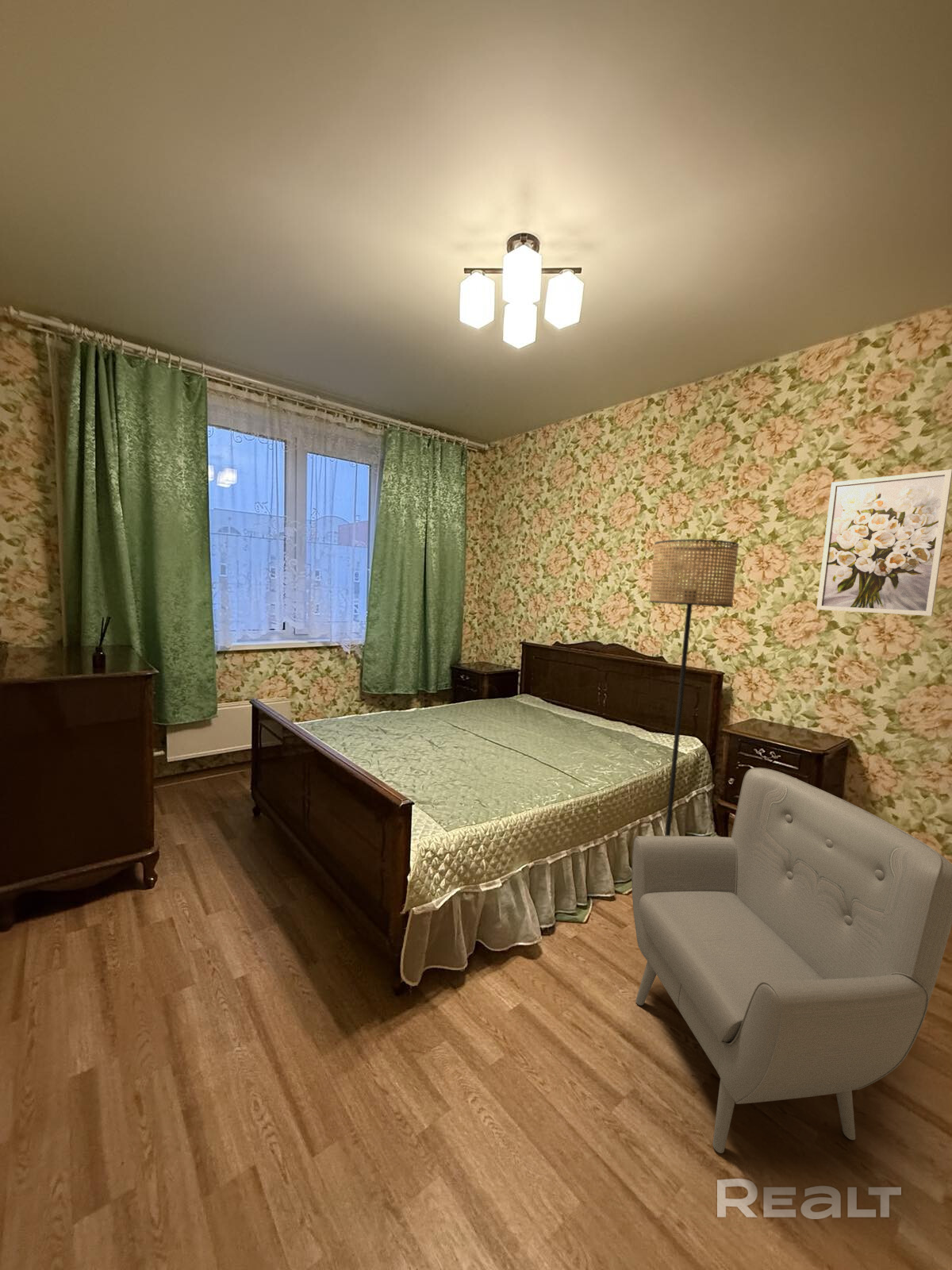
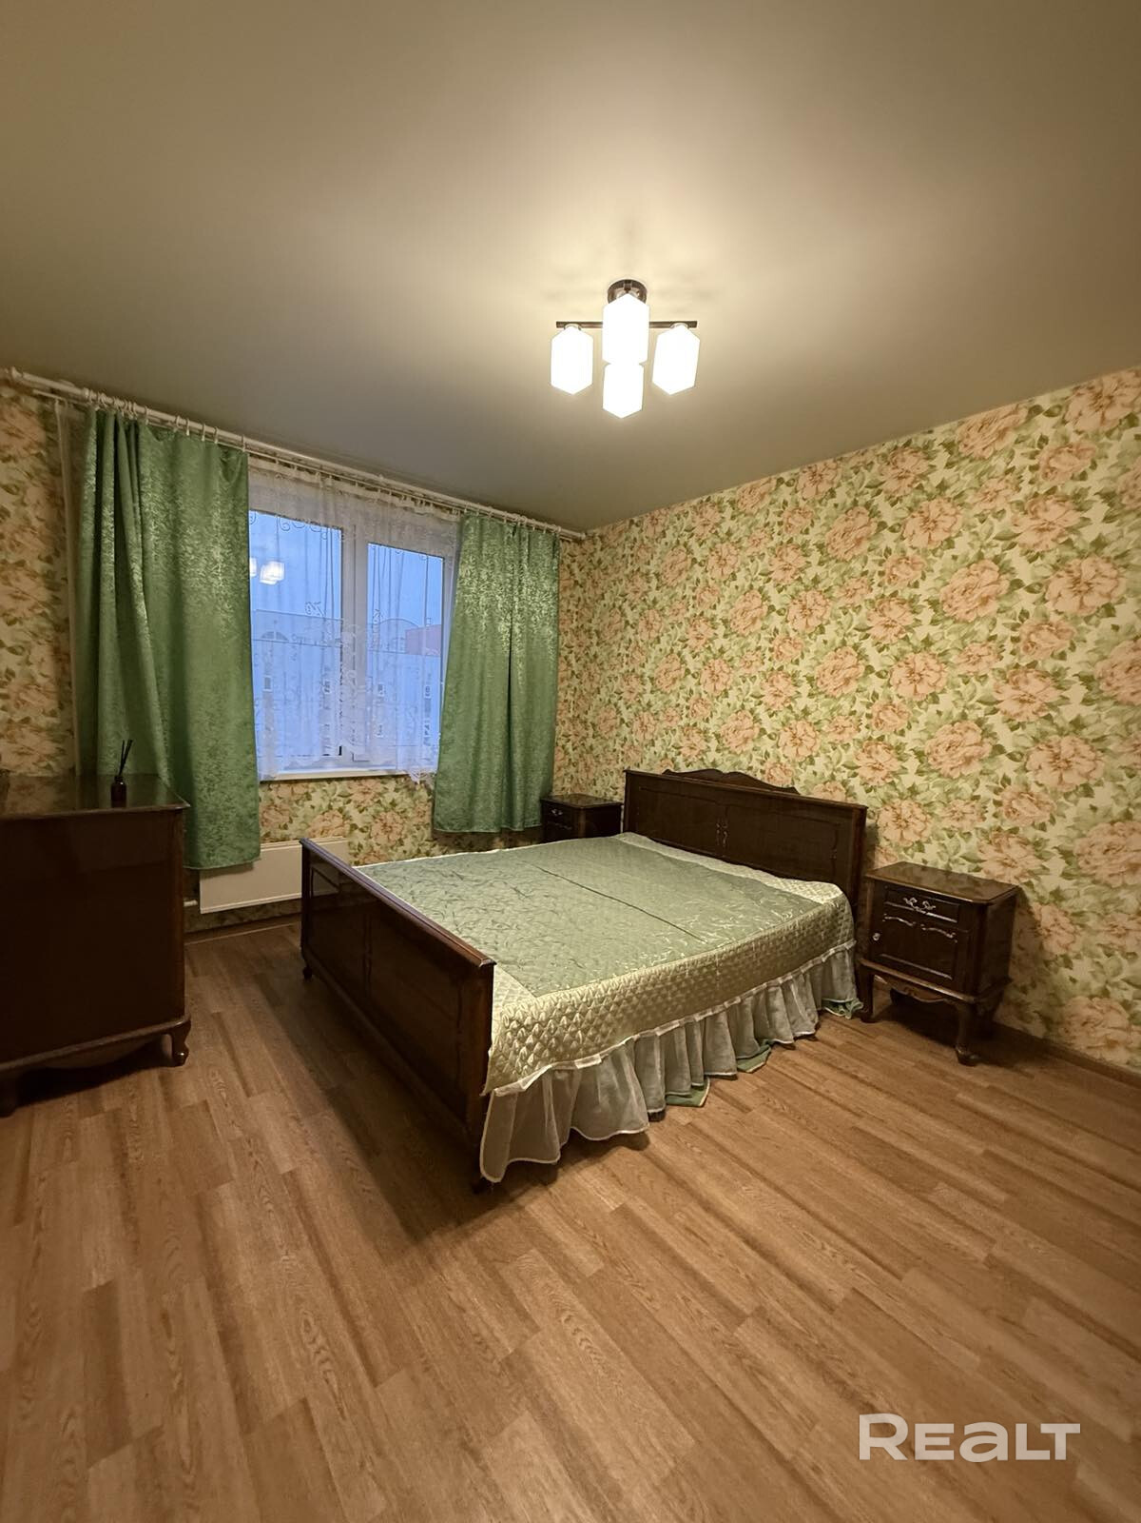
- wall art (879, 545)
- floor lamp (677, 737)
- armchair (767, 933)
